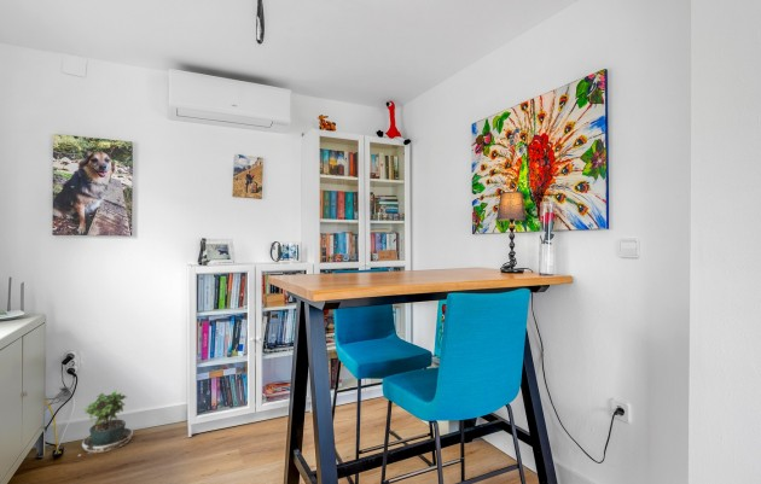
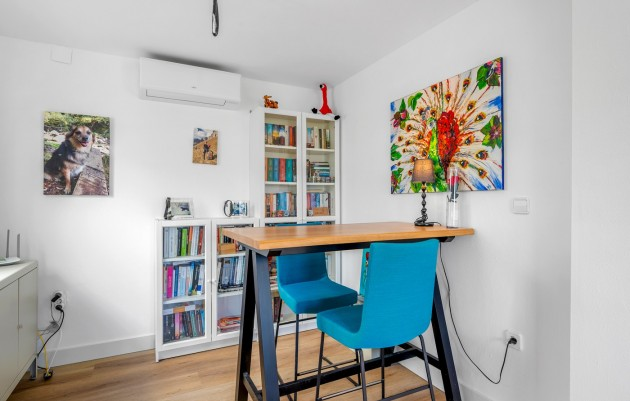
- potted plant (105, 418)
